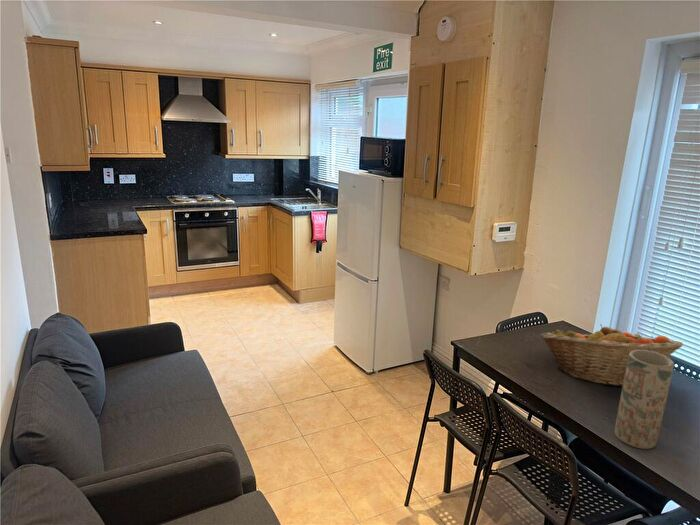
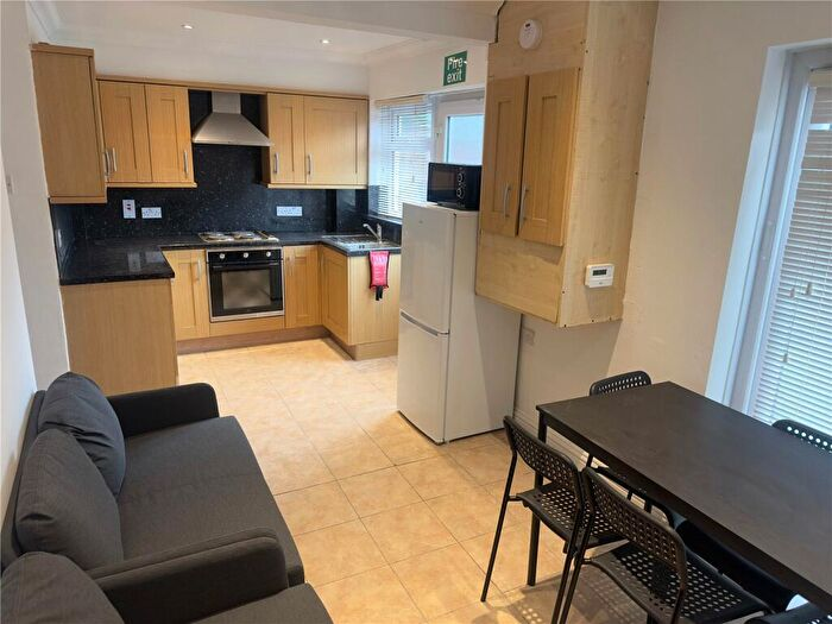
- vase (642, 398)
- fruit basket (606, 348)
